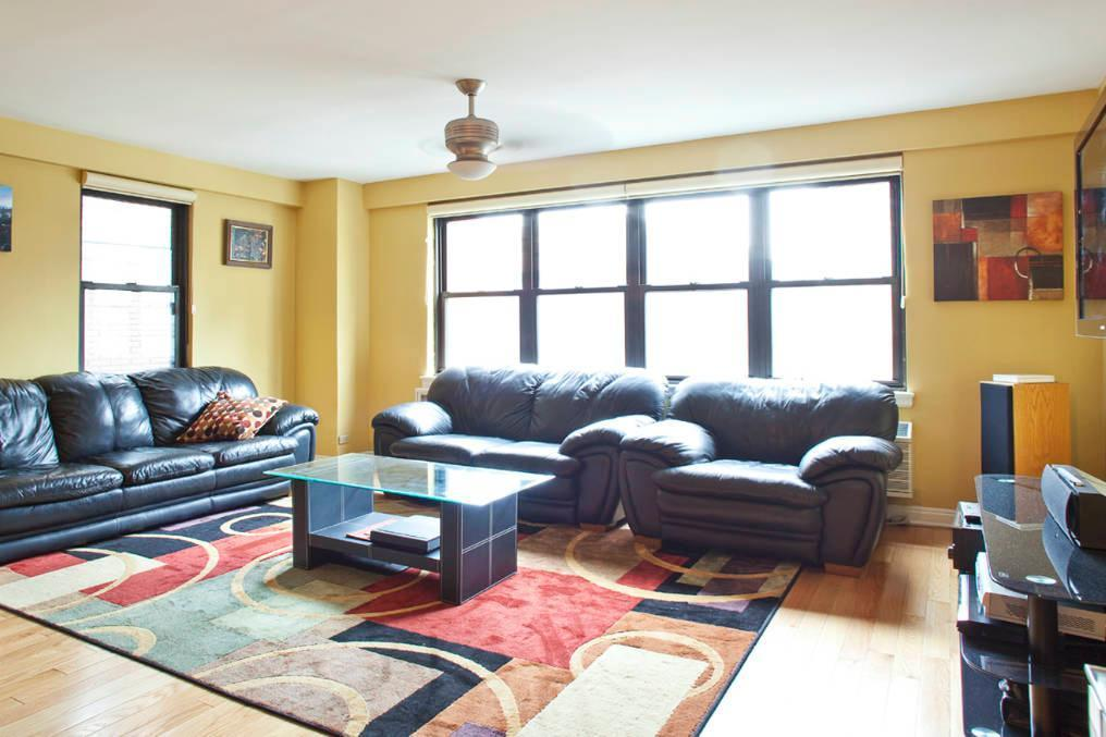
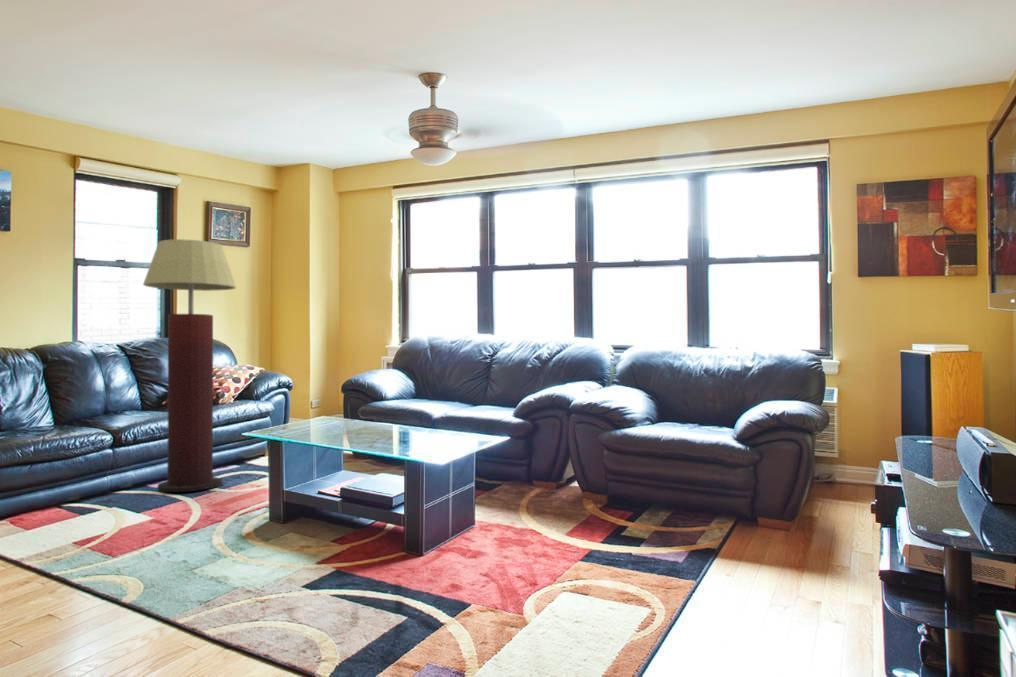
+ floor lamp (190, 364)
